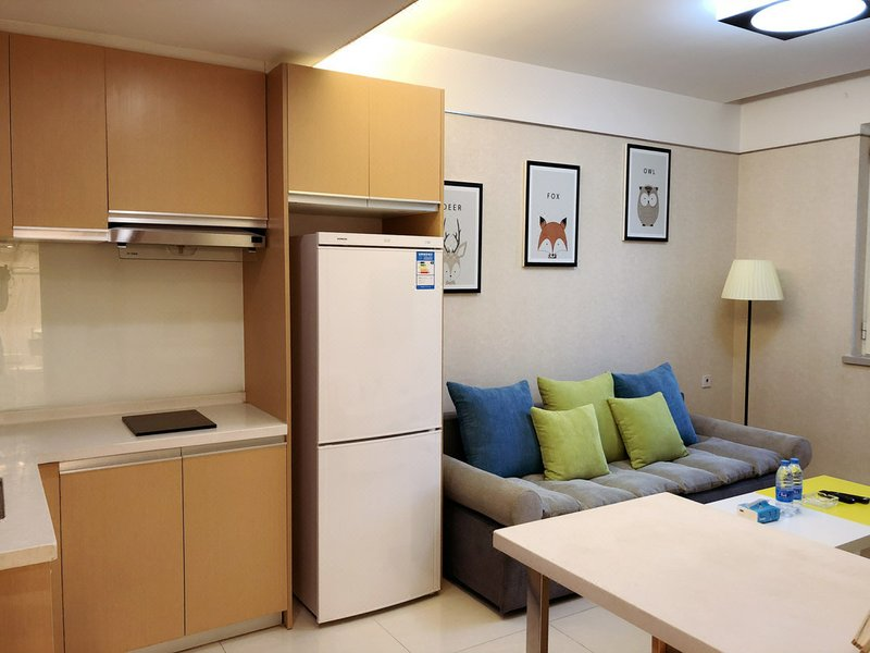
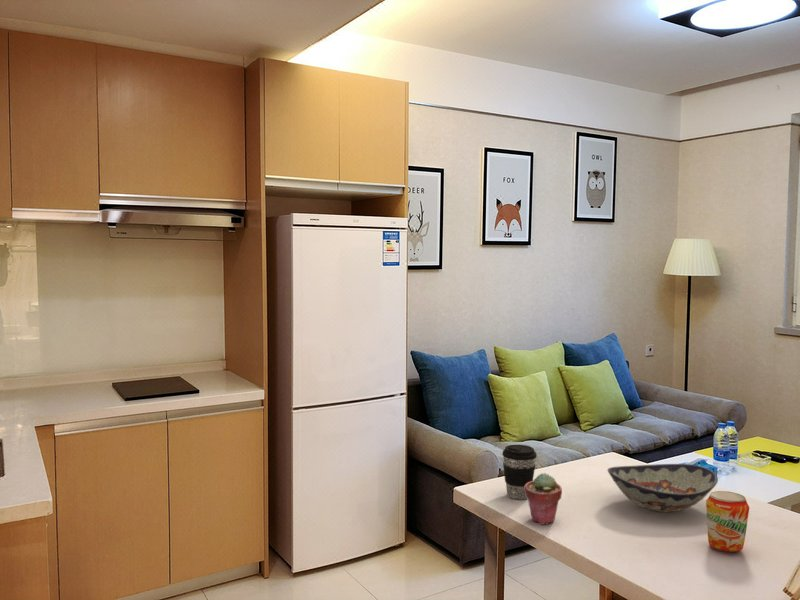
+ beverage can (726, 521)
+ potted succulent (543, 496)
+ decorative bowl (661, 489)
+ coffee cup (519, 472)
